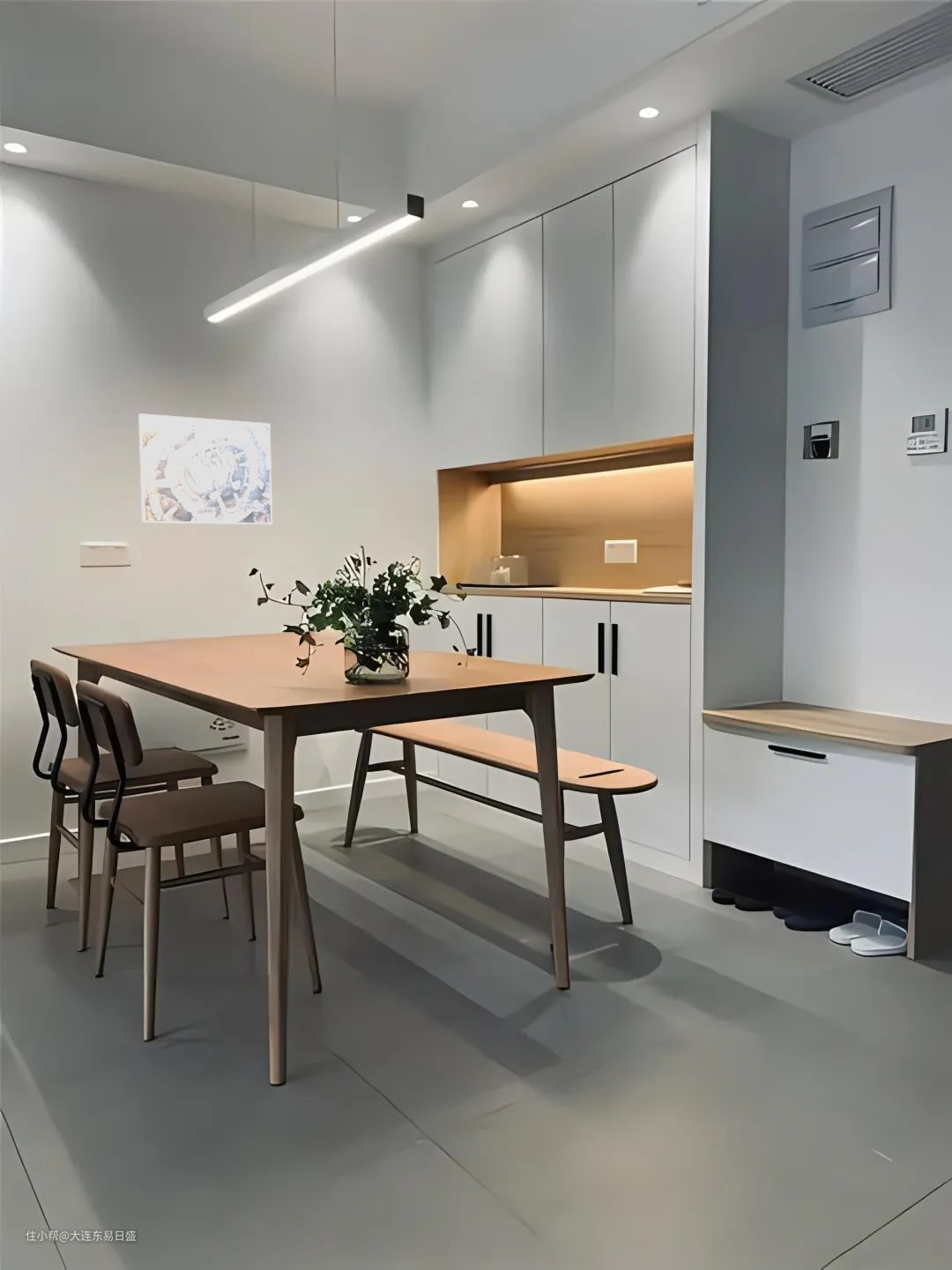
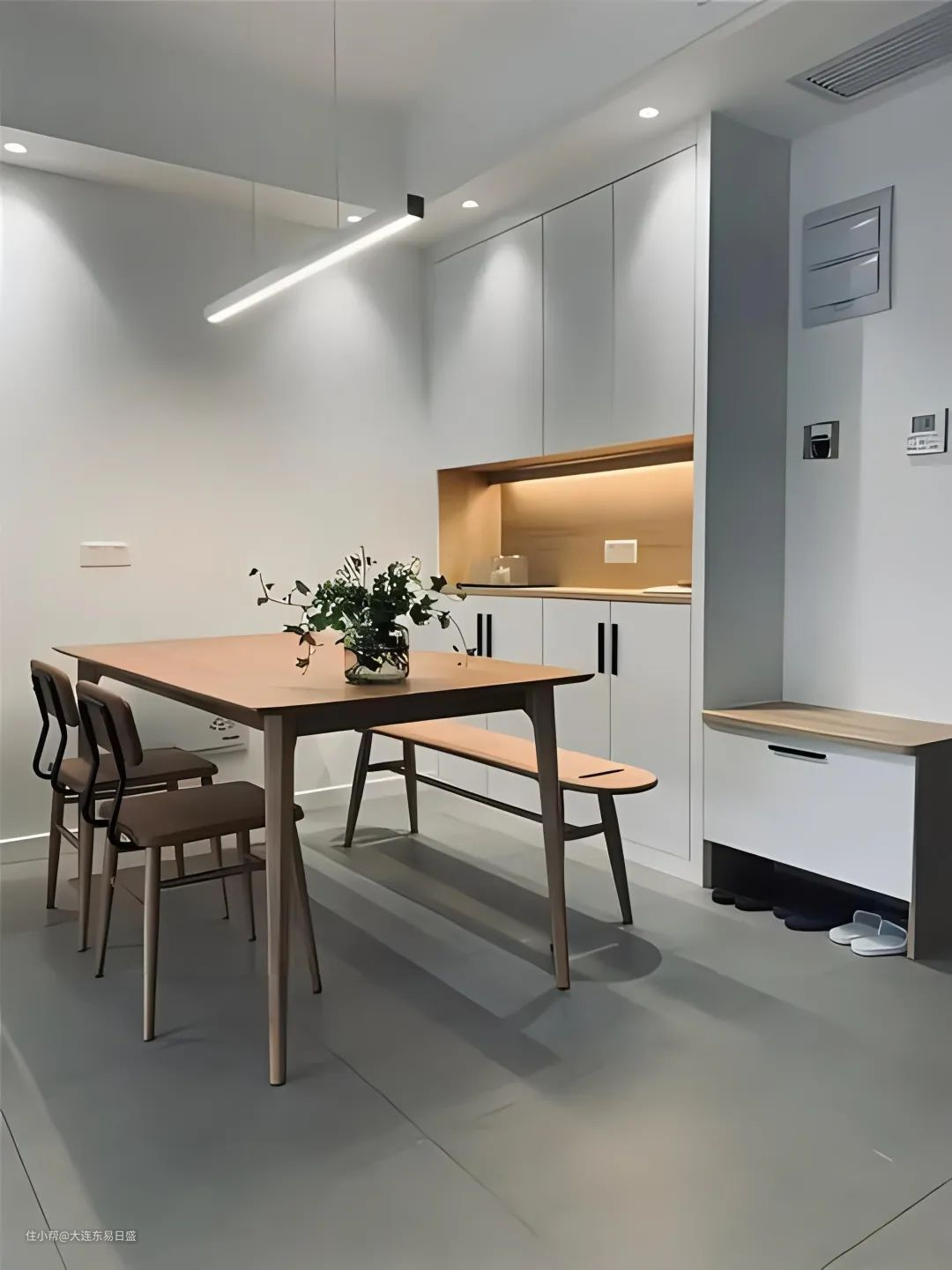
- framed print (208, 471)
